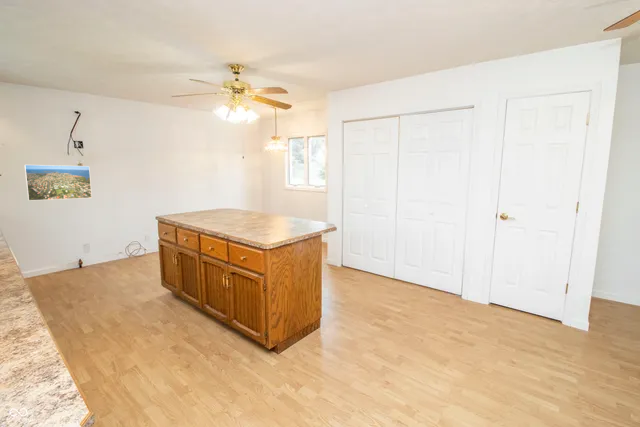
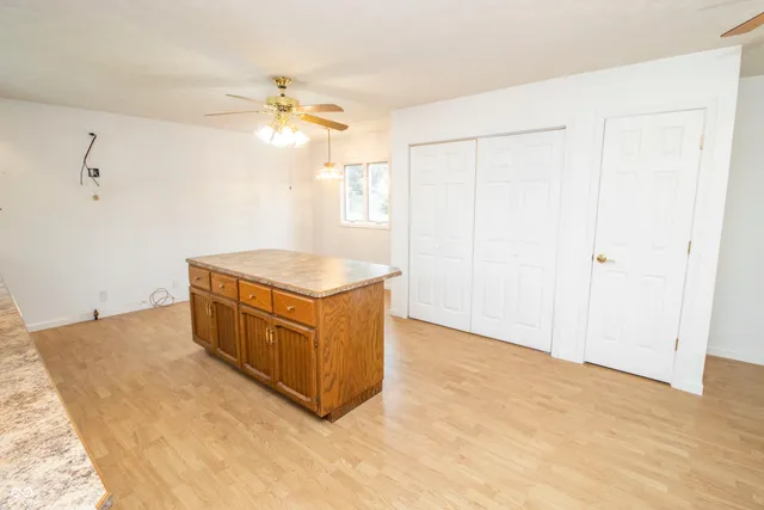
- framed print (60, 182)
